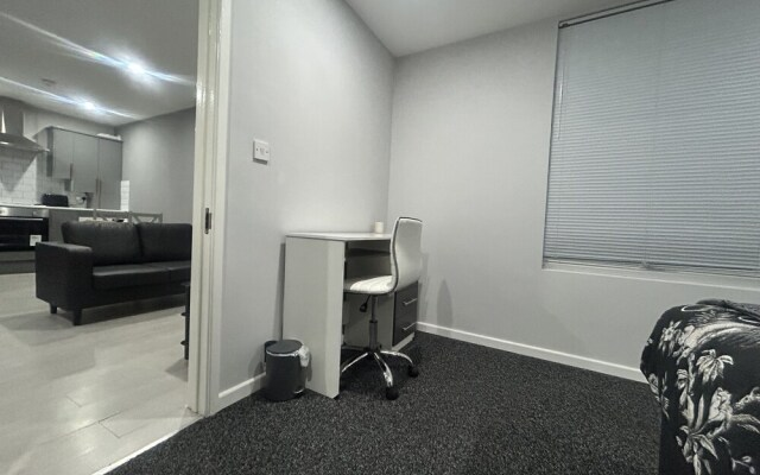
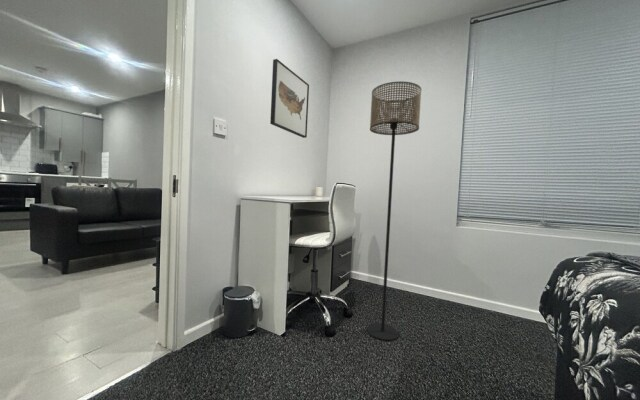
+ floor lamp (389, 213)
+ wall art (291, 102)
